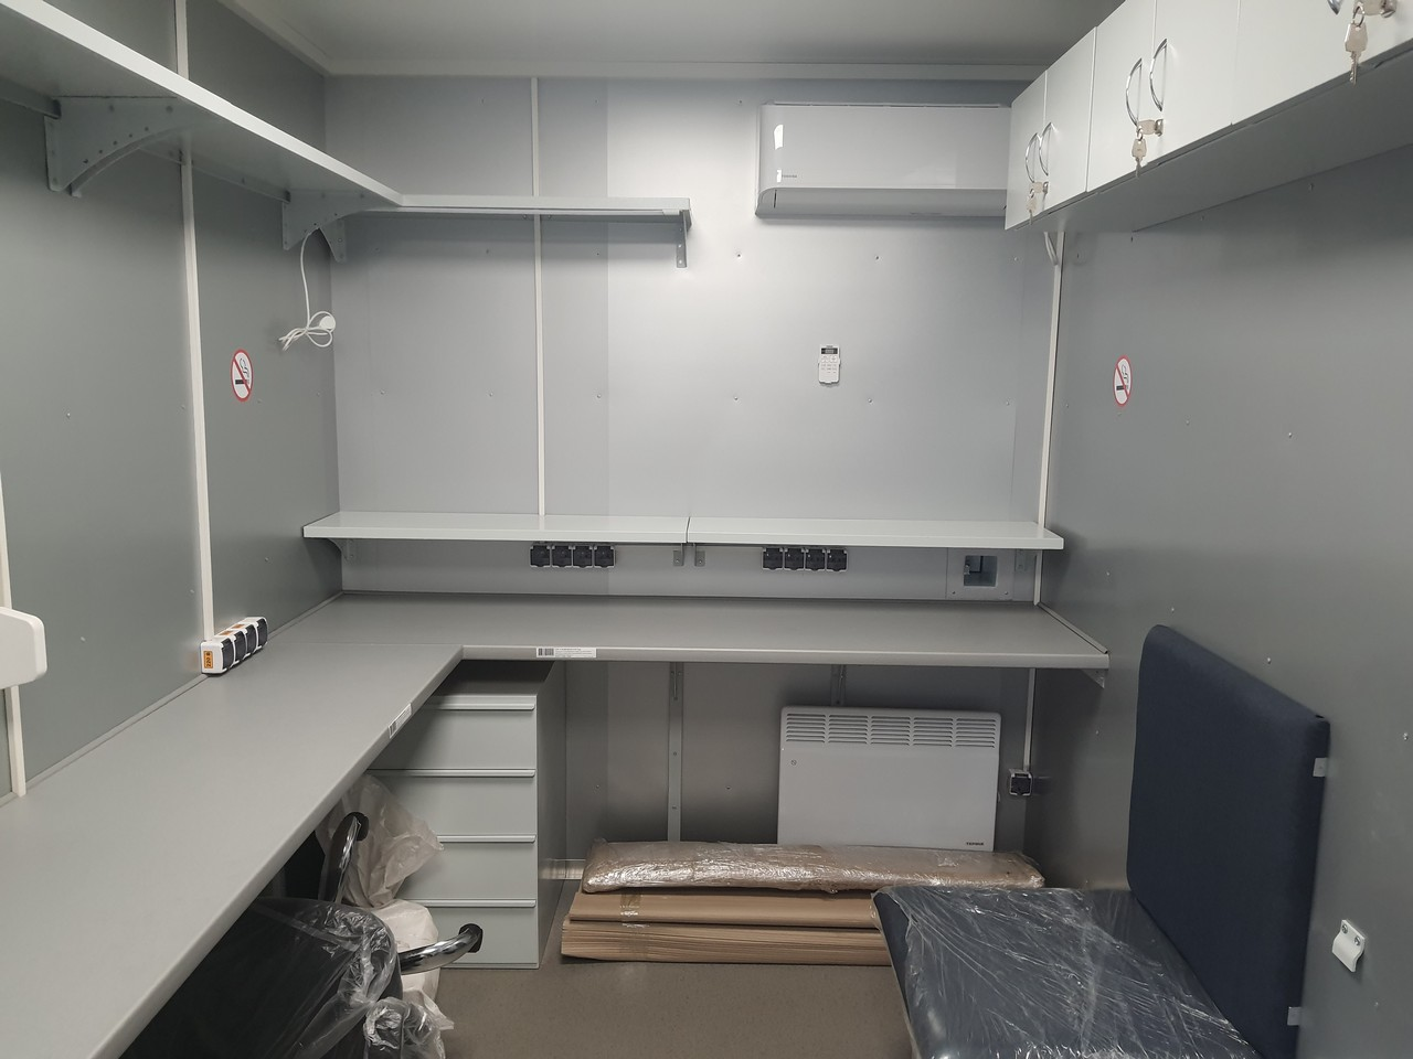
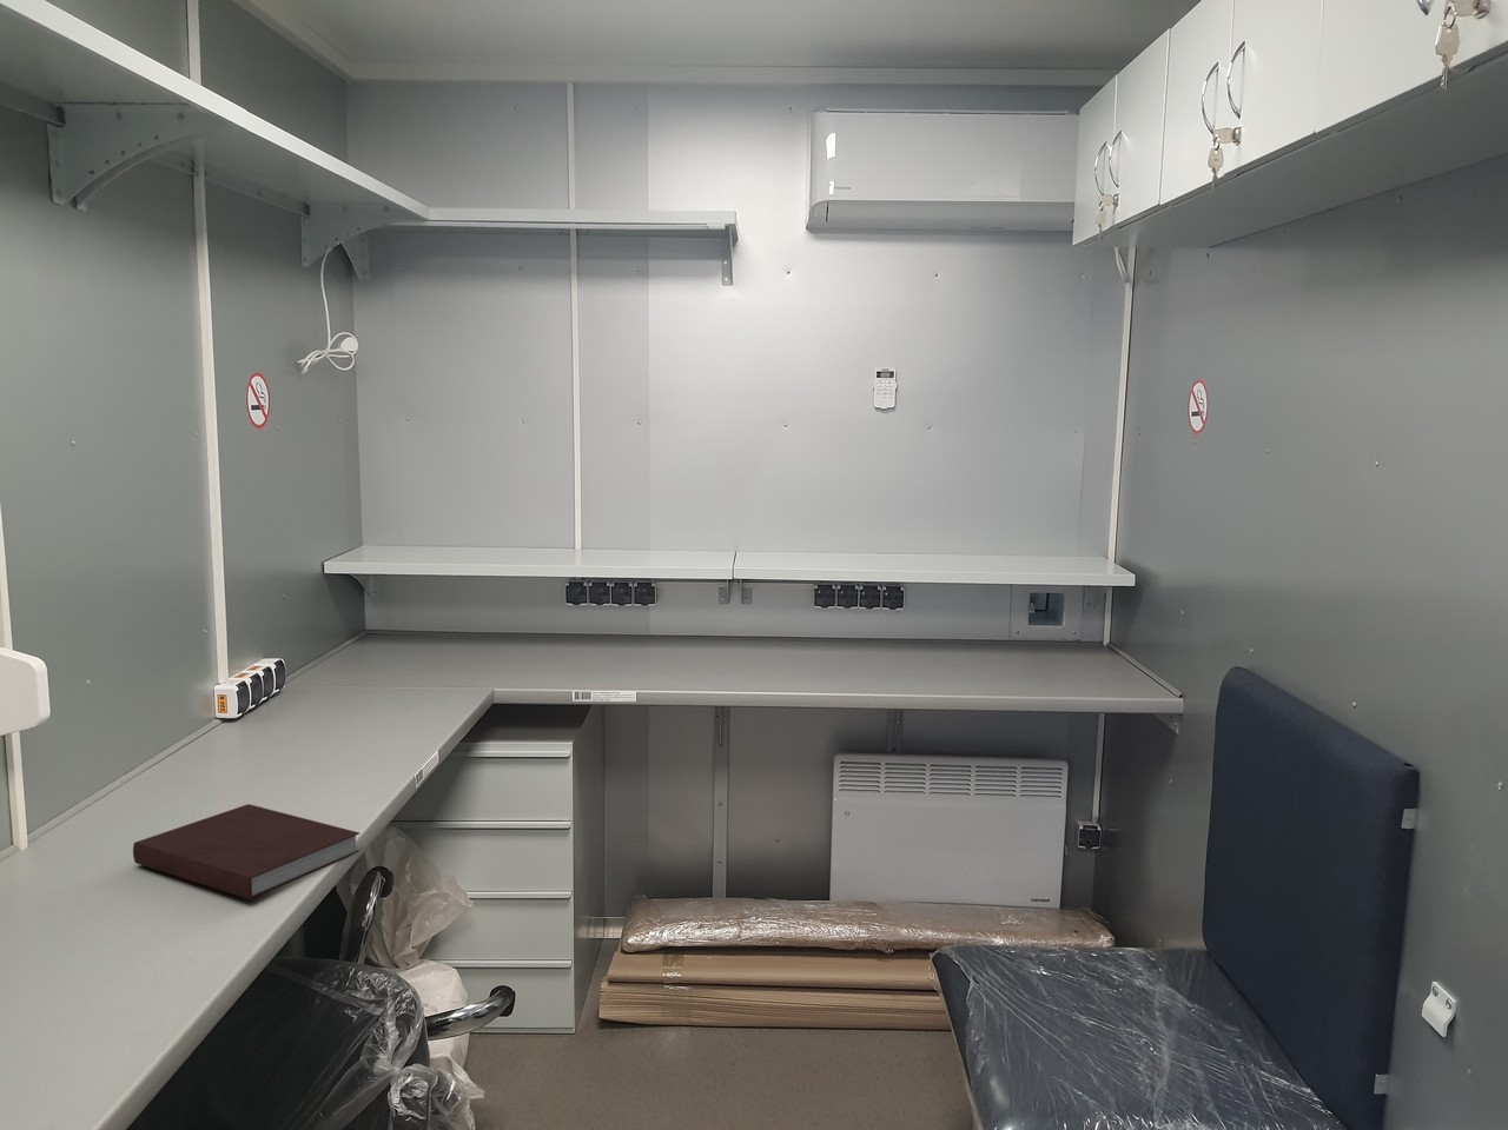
+ notebook (248, 848)
